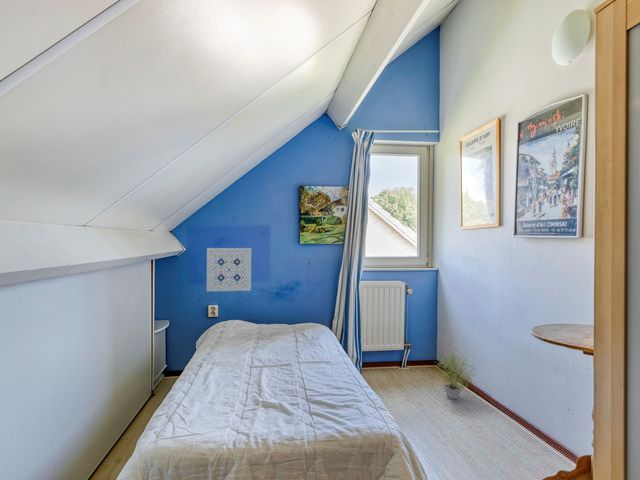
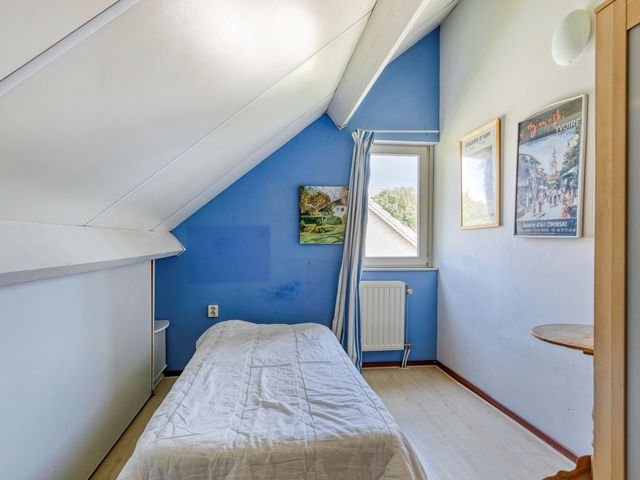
- potted plant (456, 374)
- wall art (229, 269)
